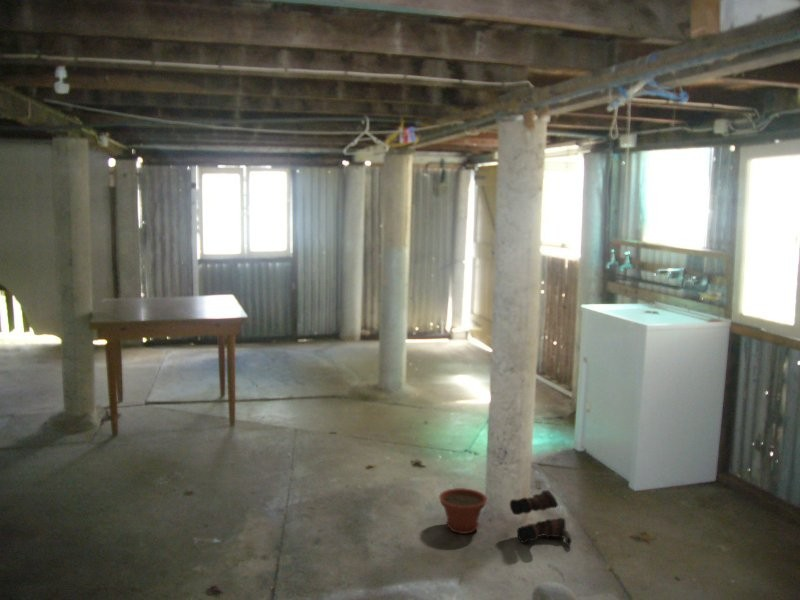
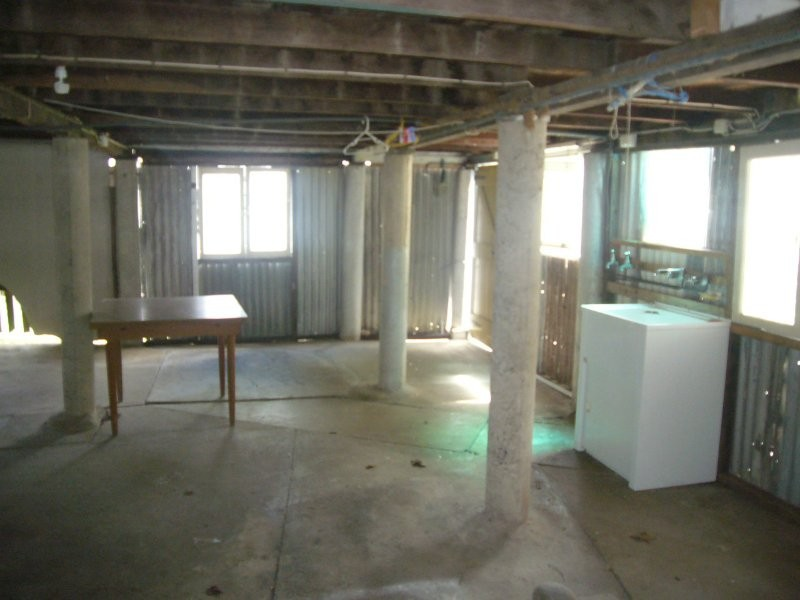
- plant pot (462, 512)
- boots (545, 520)
